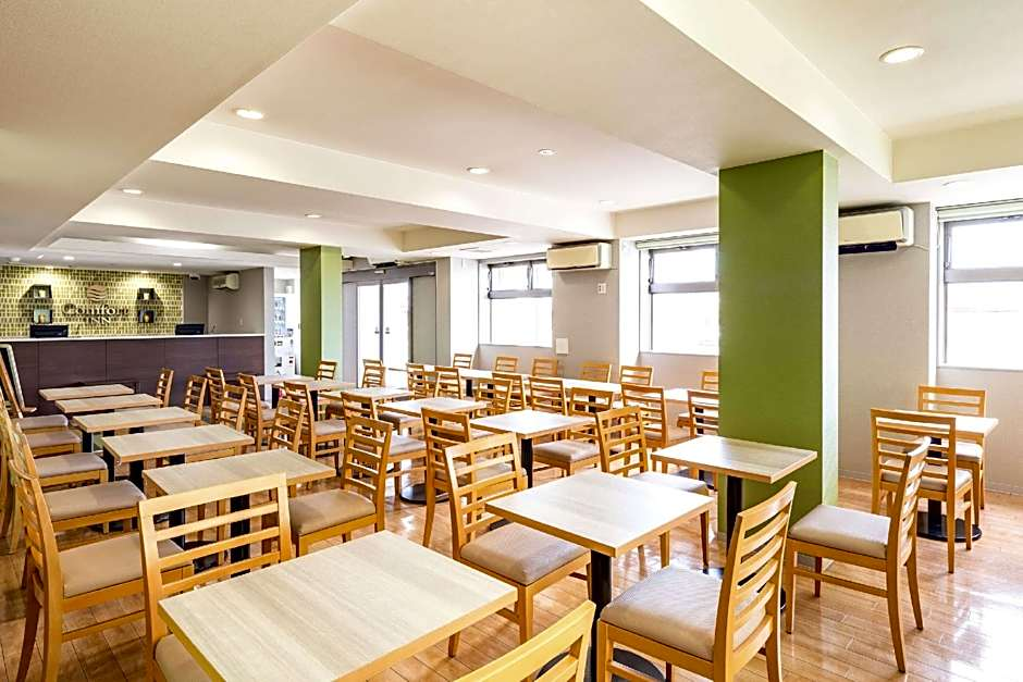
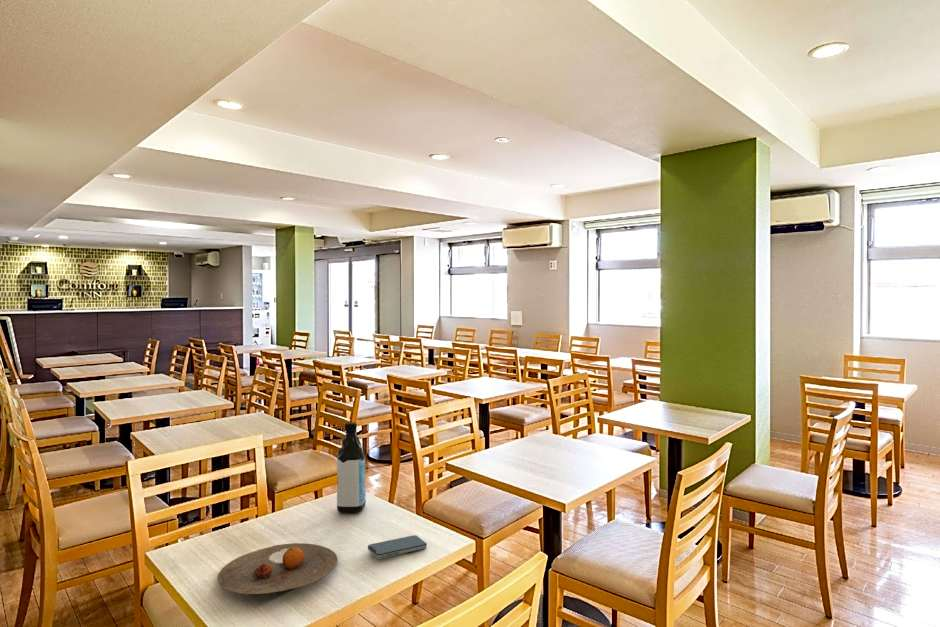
+ smartphone (397, 546)
+ plate (278, 563)
+ water bottle (351, 466)
